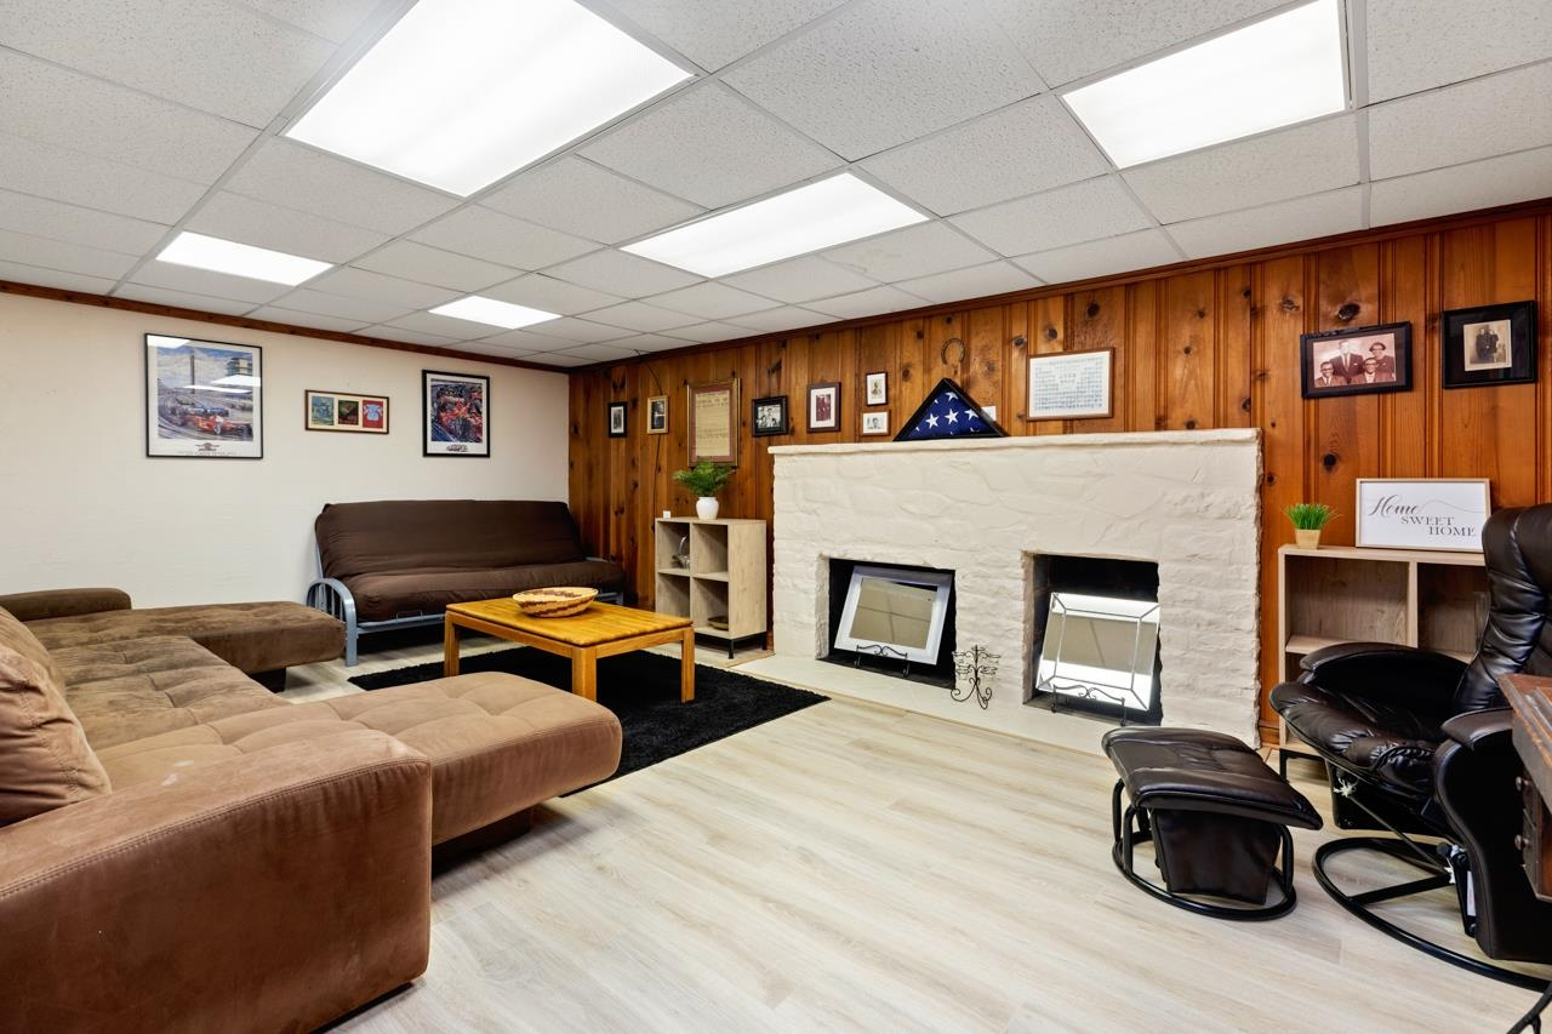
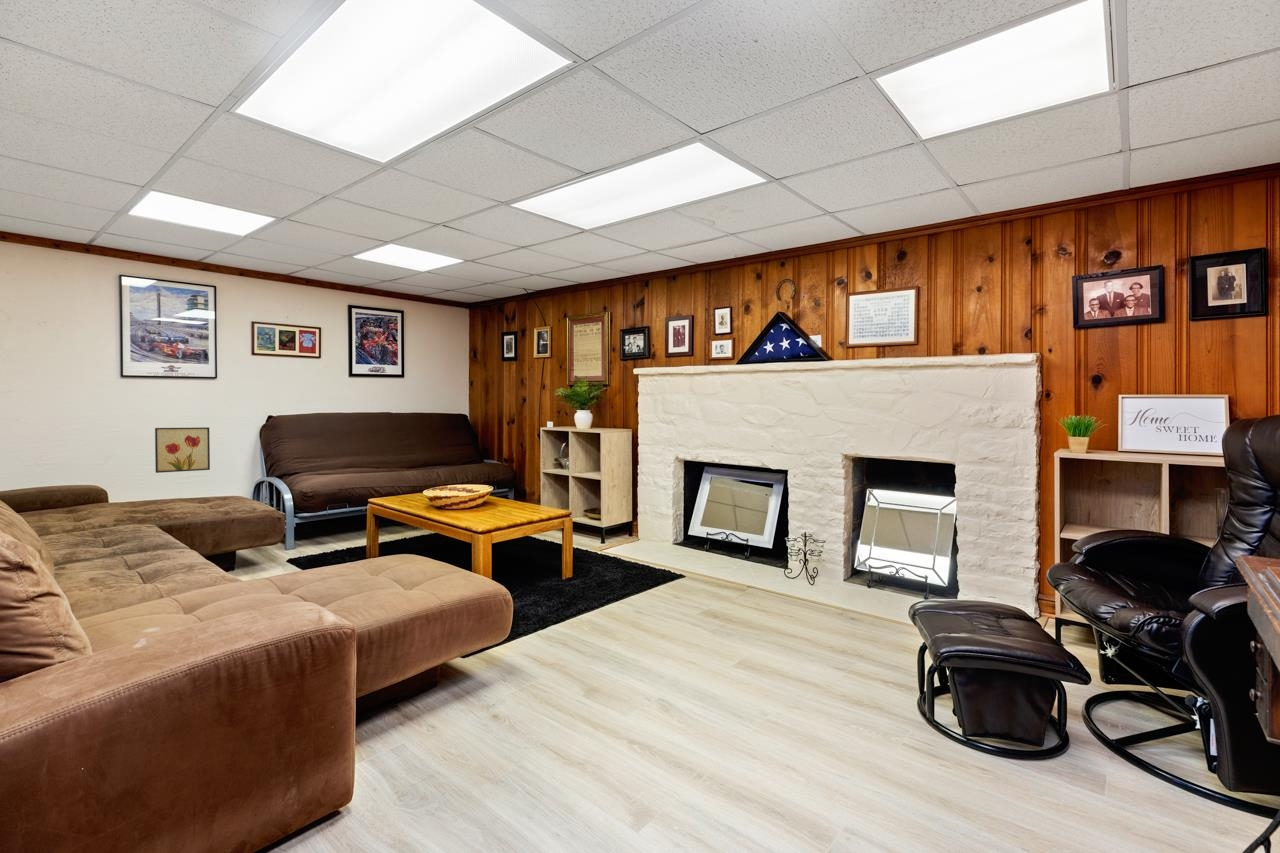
+ wall art (182, 449)
